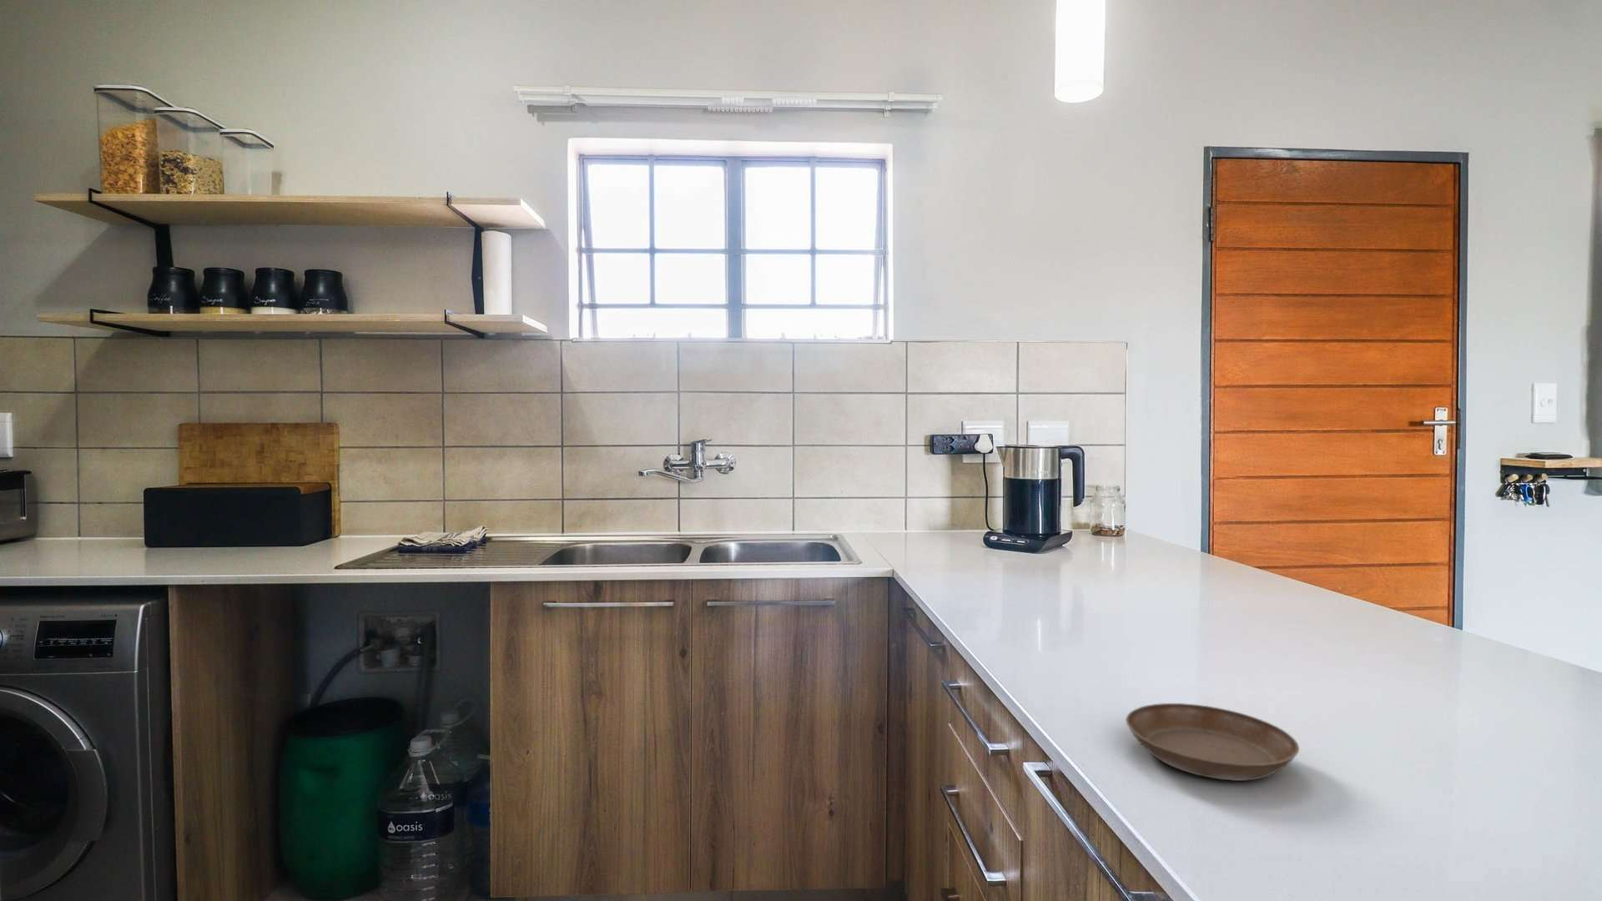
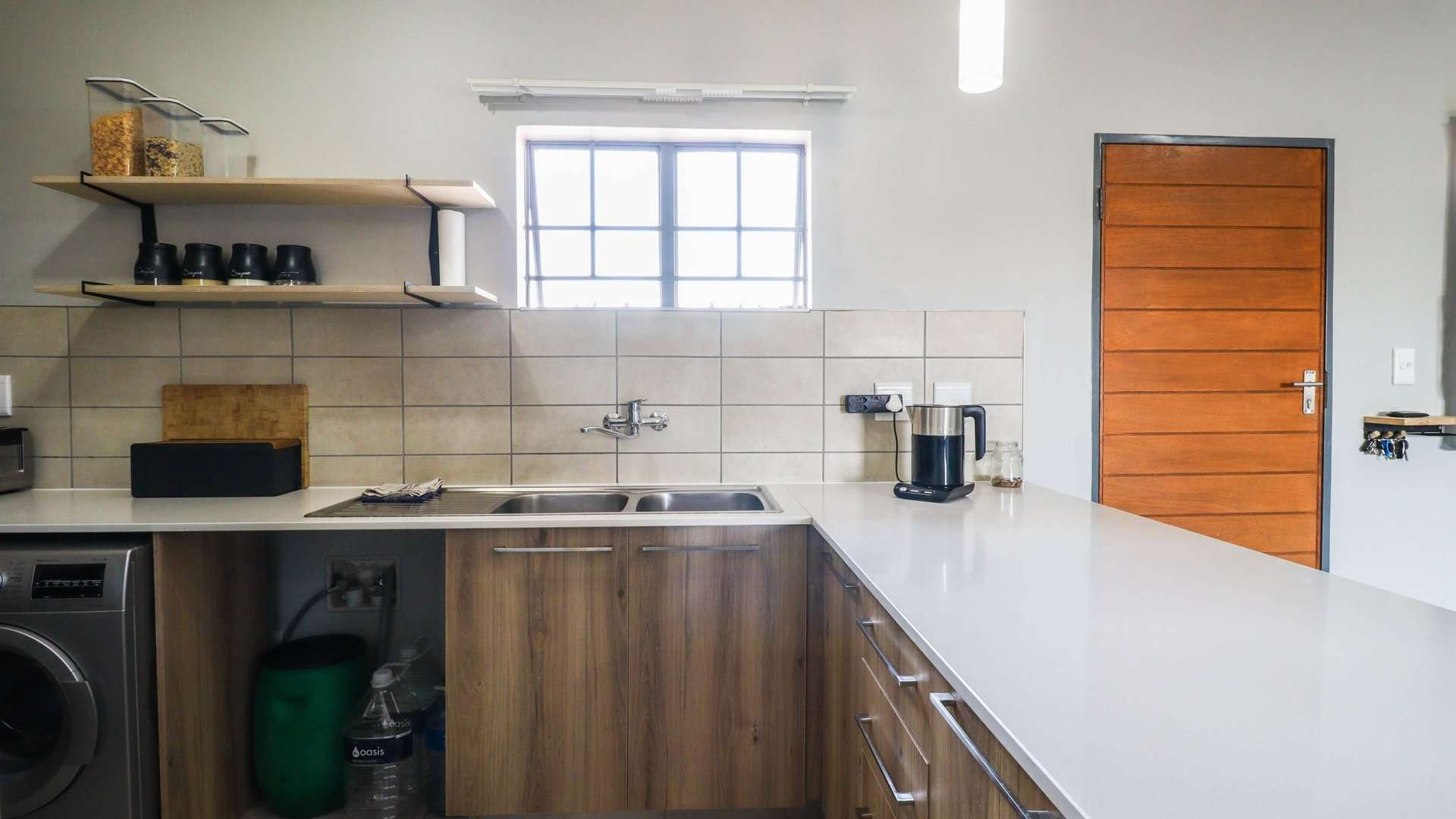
- saucer (1207, 743)
